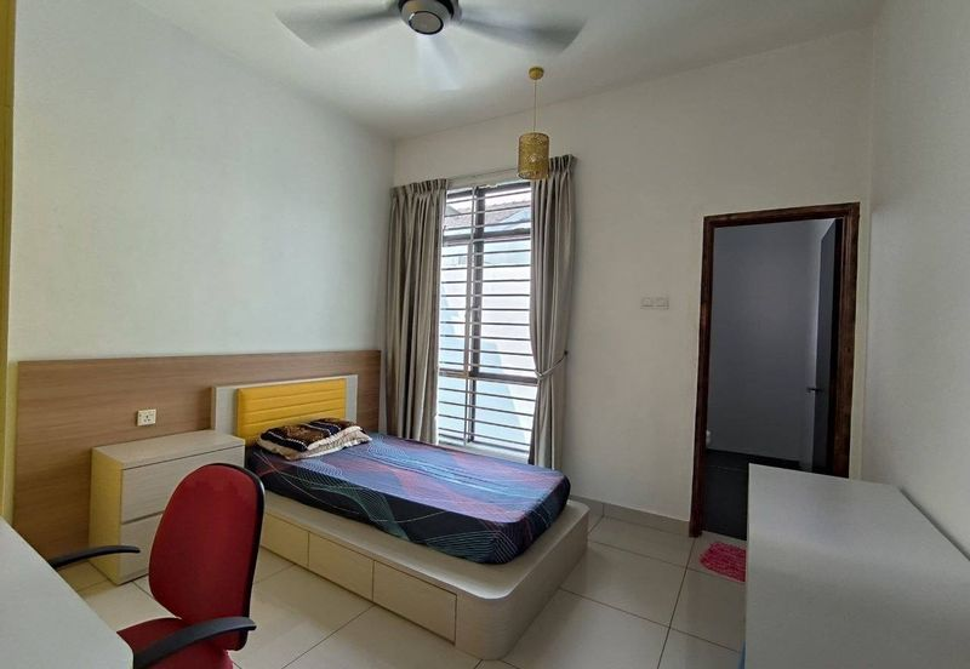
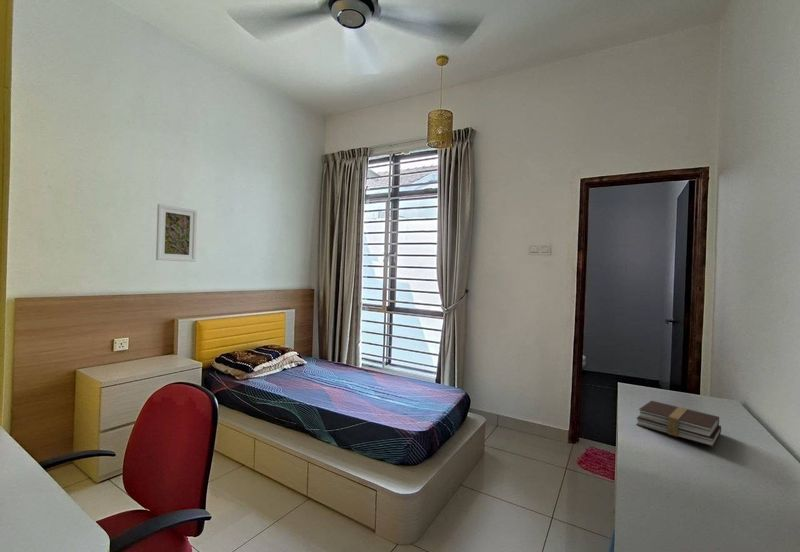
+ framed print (177, 234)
+ book (678, 420)
